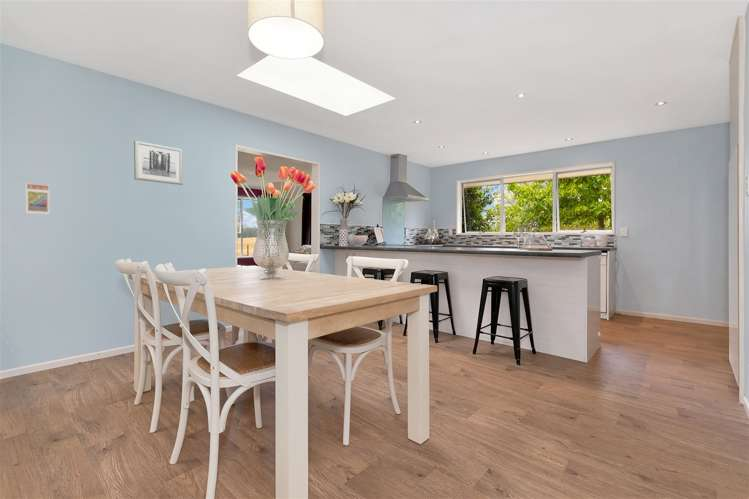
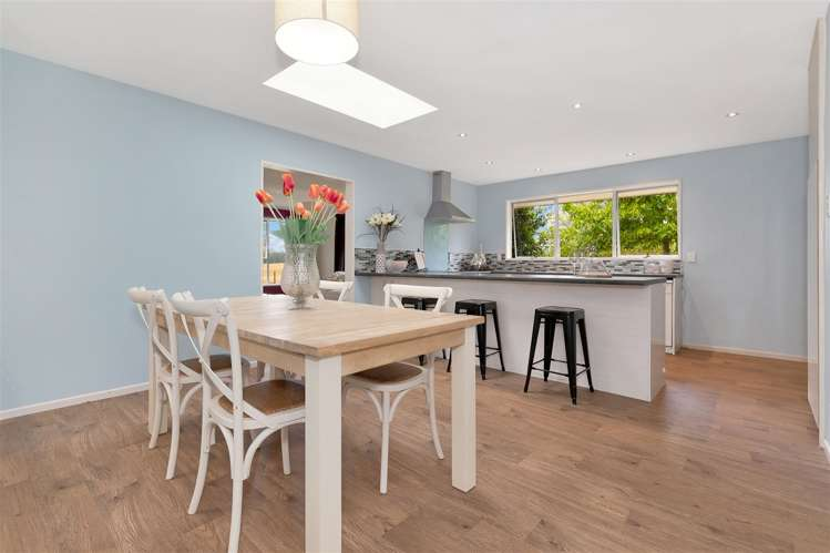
- wall art (159, 163)
- trading card display case (37, 198)
